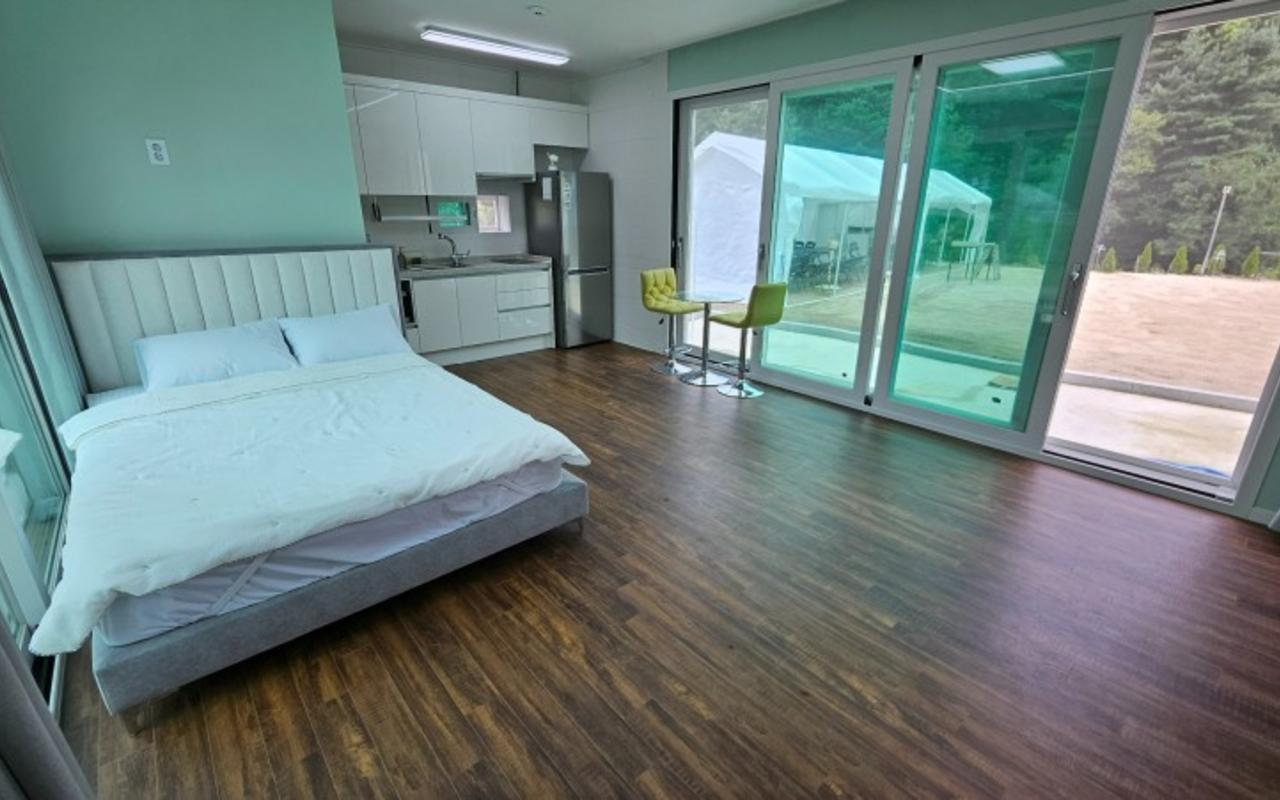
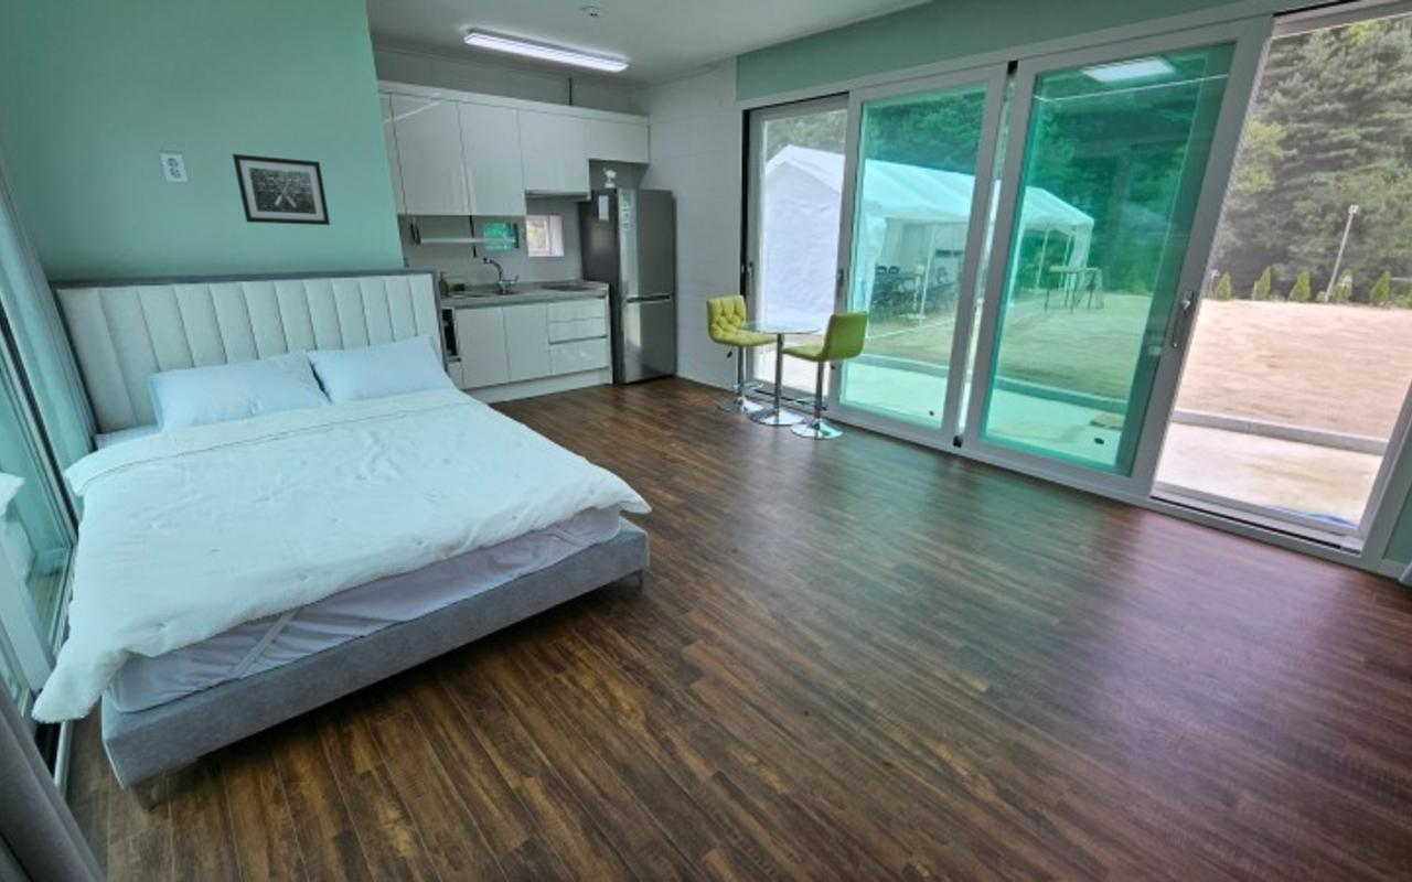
+ wall art (284, 191)
